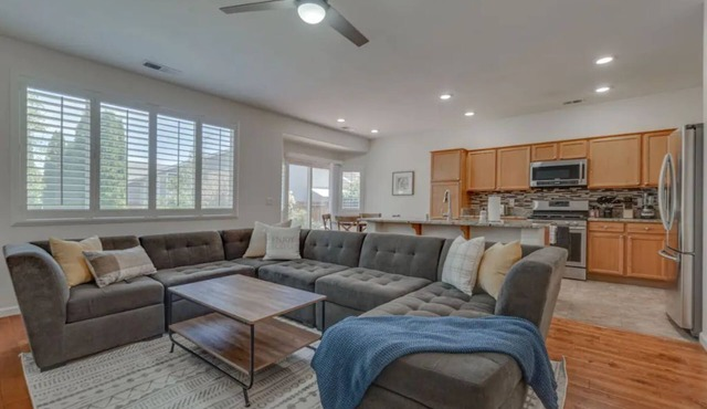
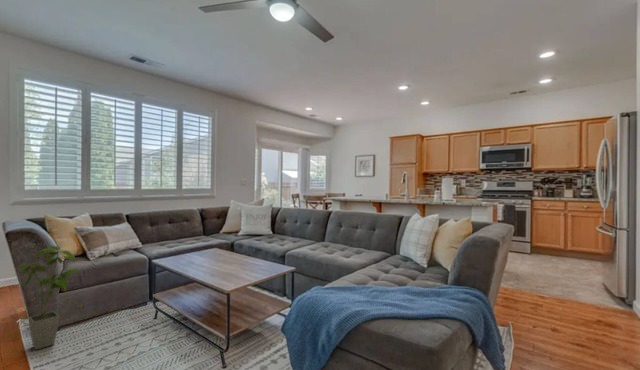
+ house plant (52, 294)
